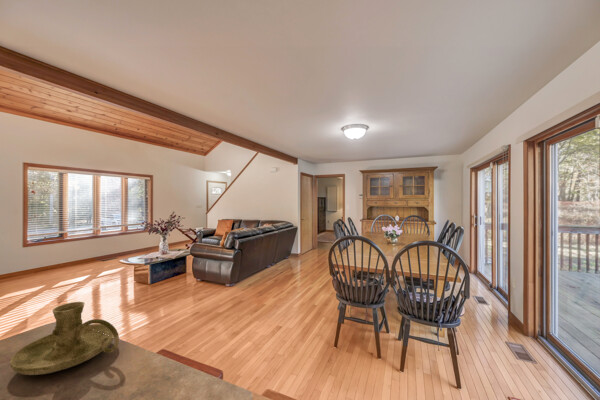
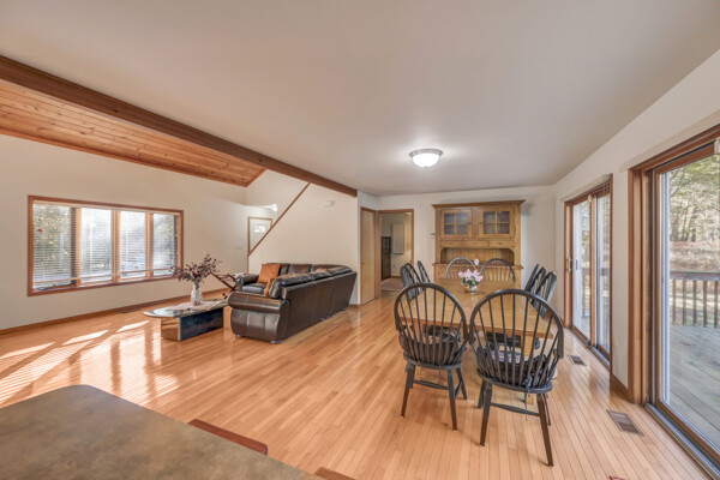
- candle holder (76, 332)
